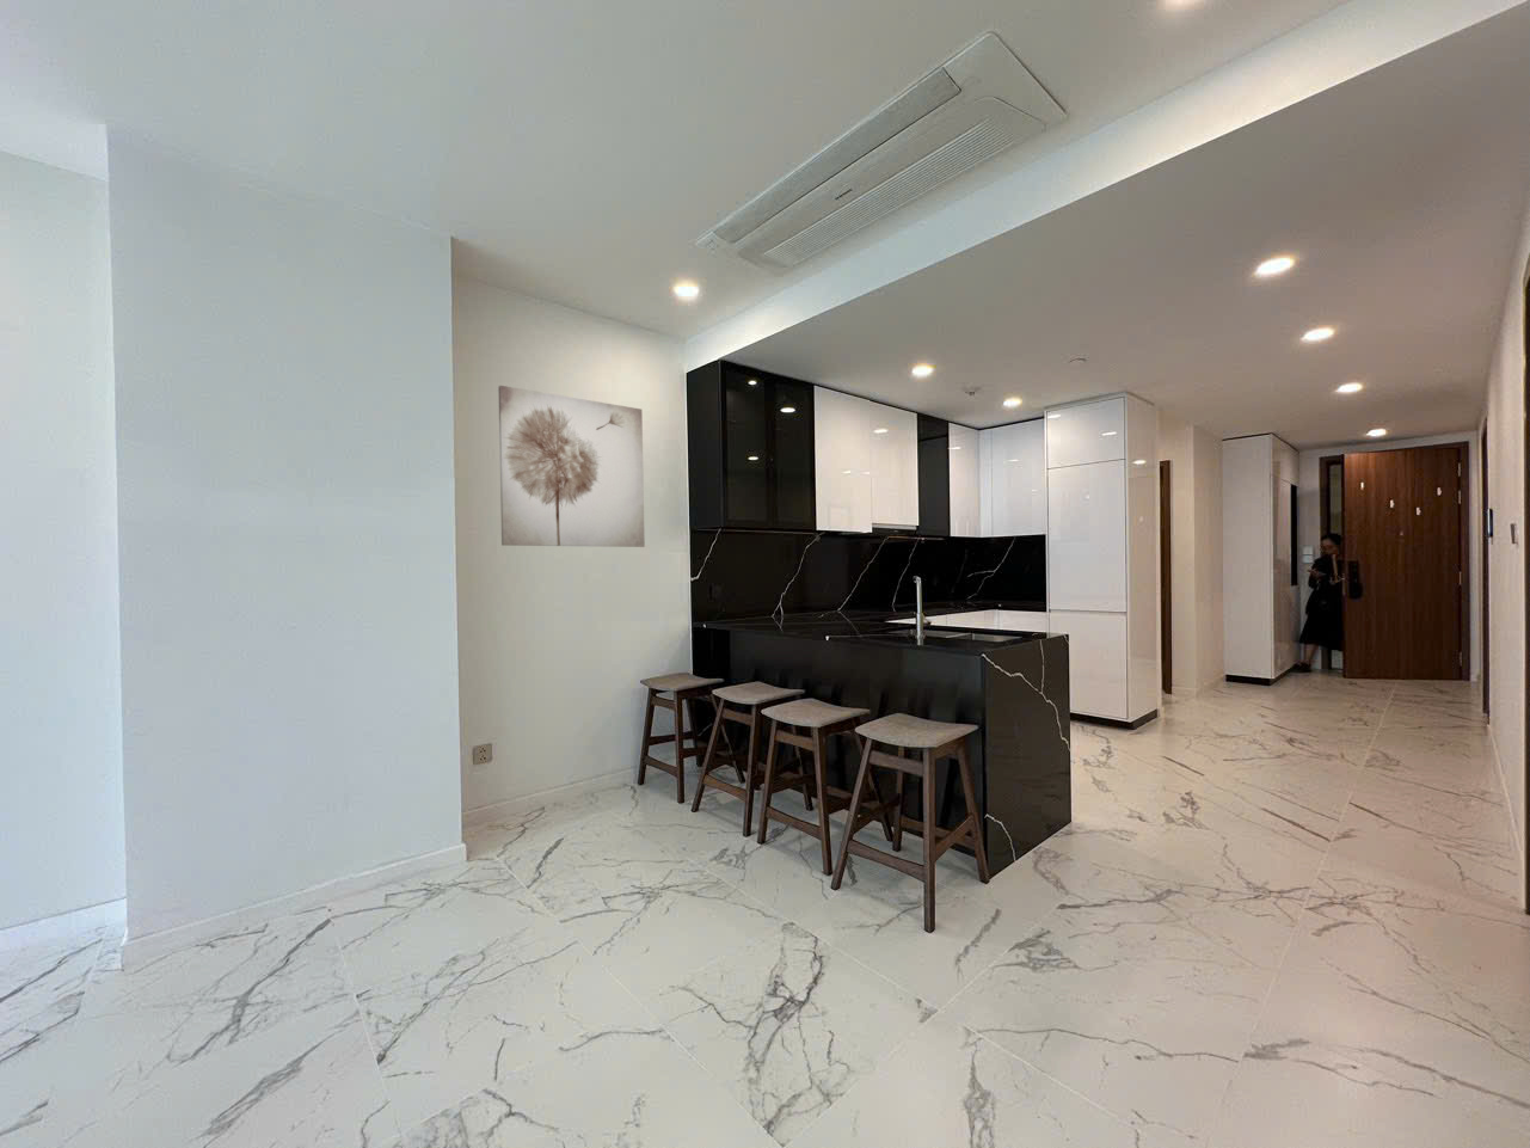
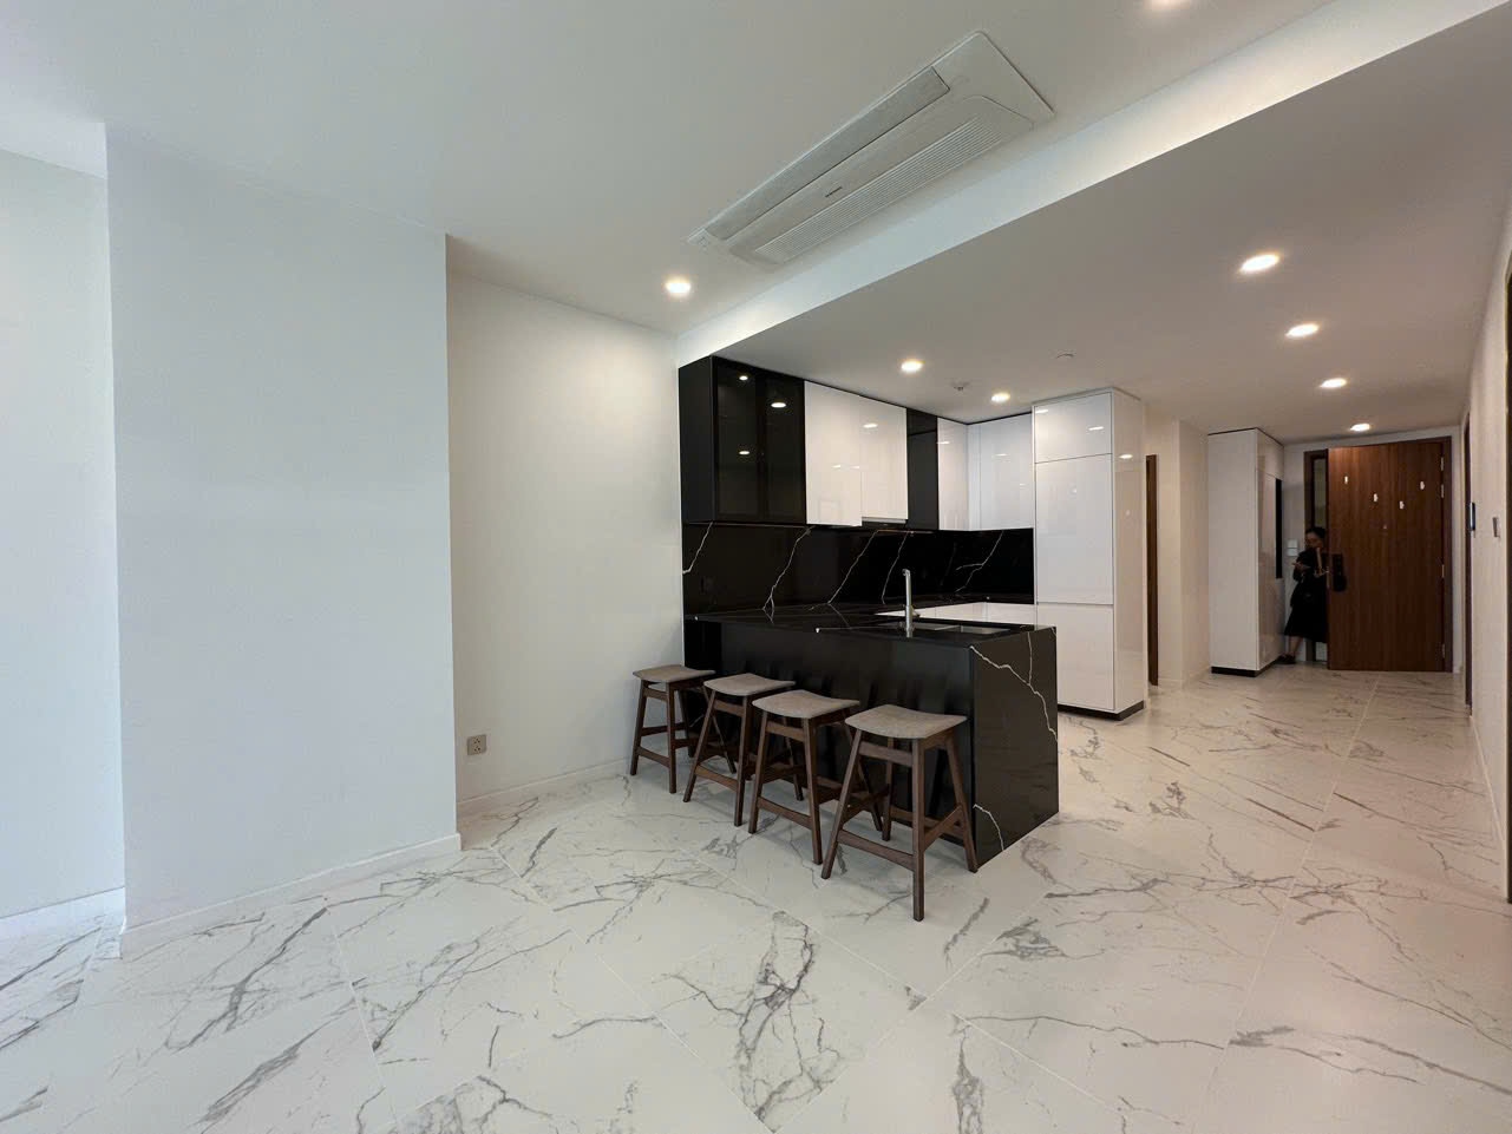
- wall art (575, 472)
